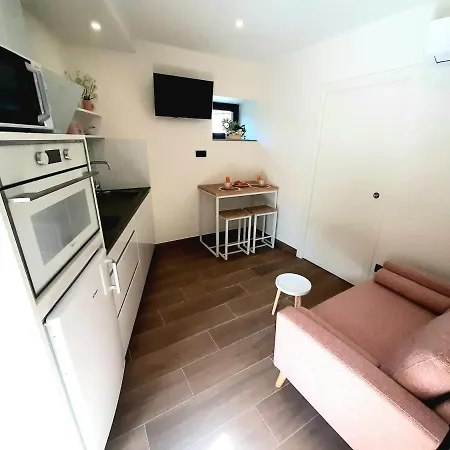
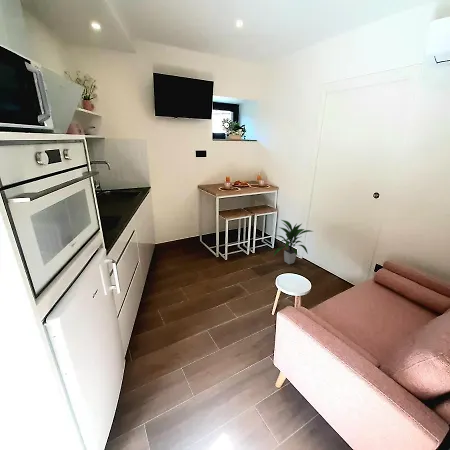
+ indoor plant (290, 241)
